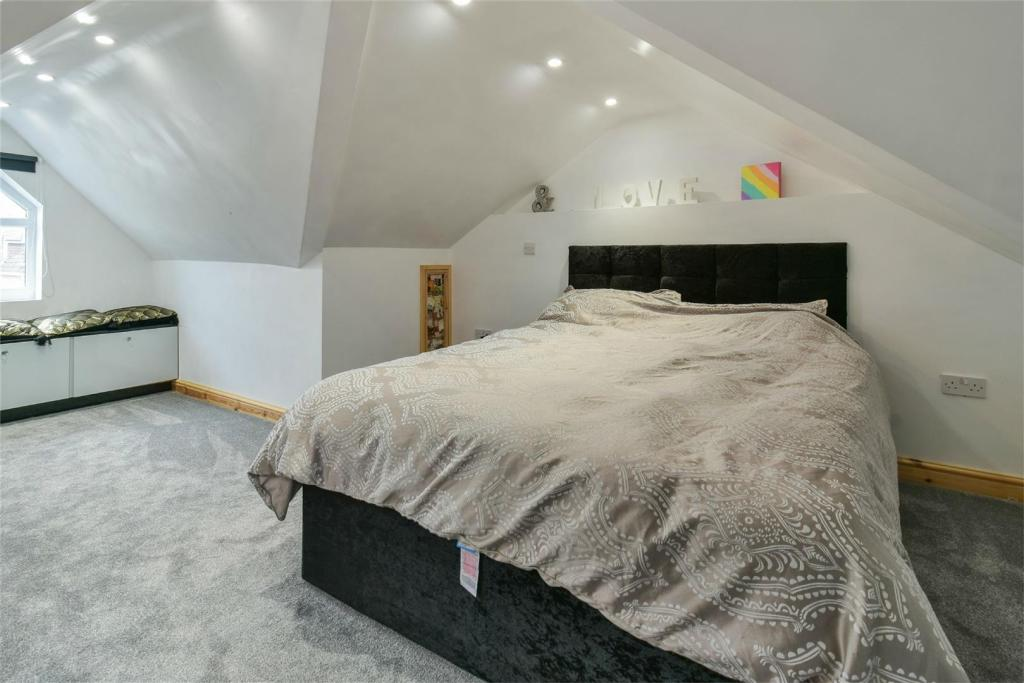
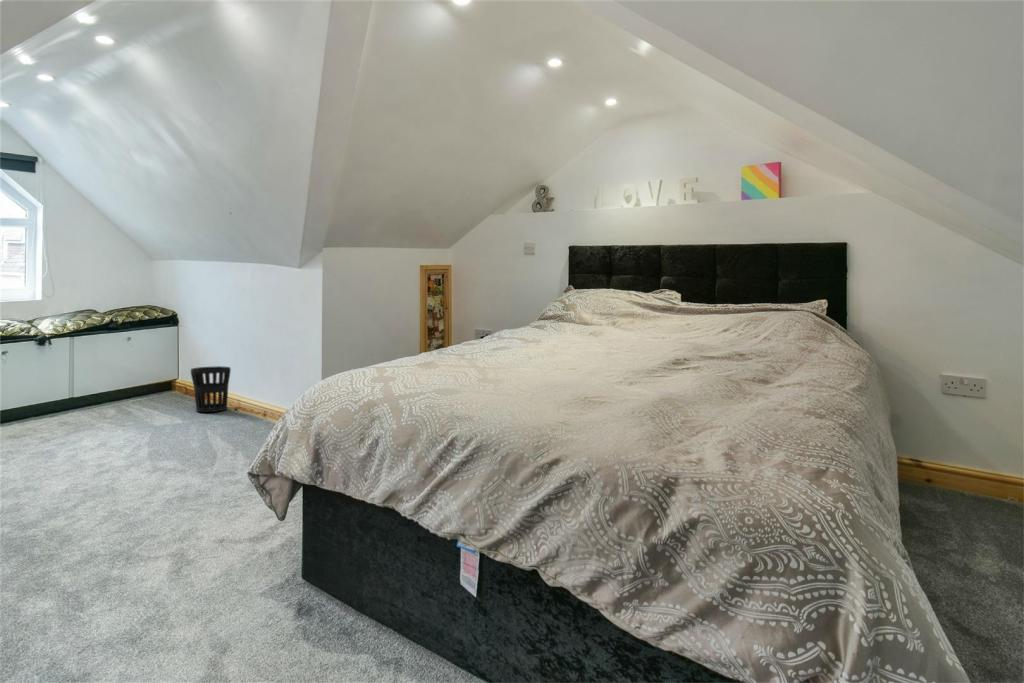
+ wastebasket (211, 388)
